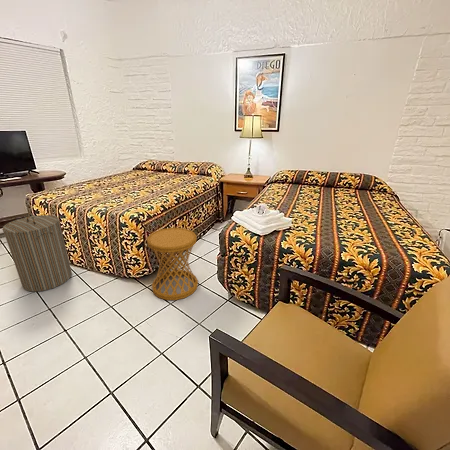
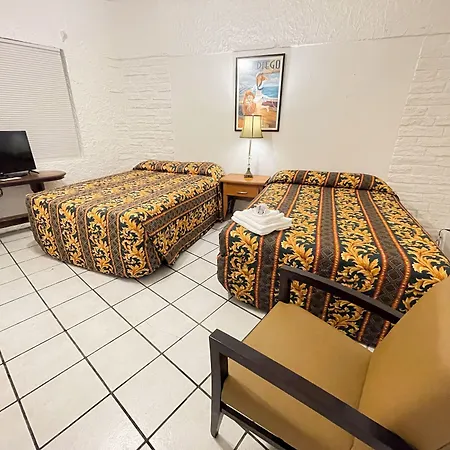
- side table (173, 262)
- laundry hamper (39, 247)
